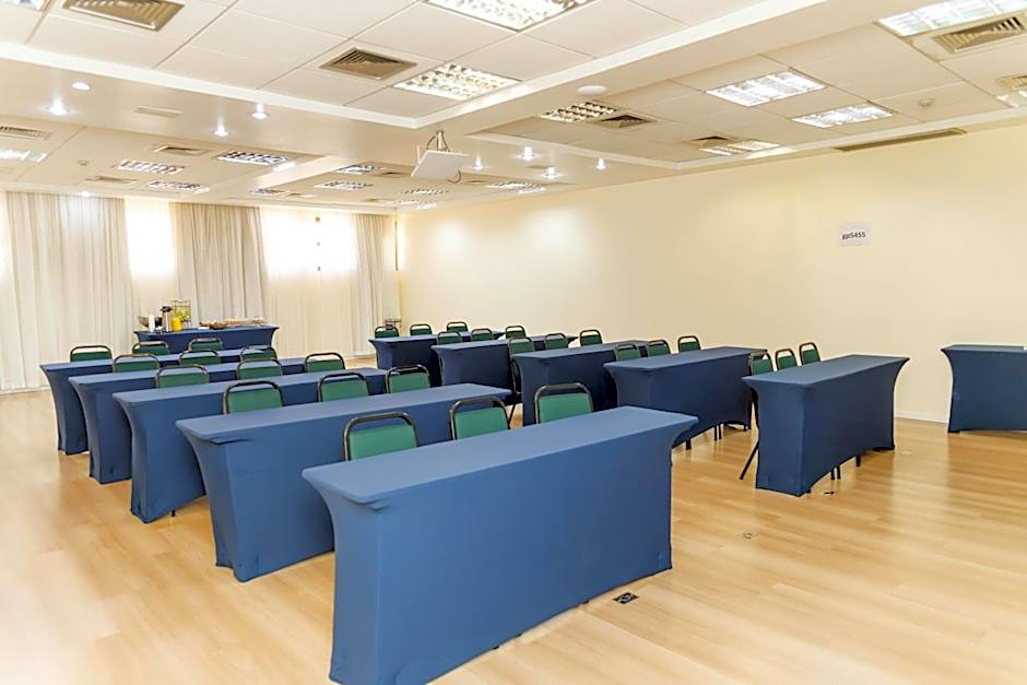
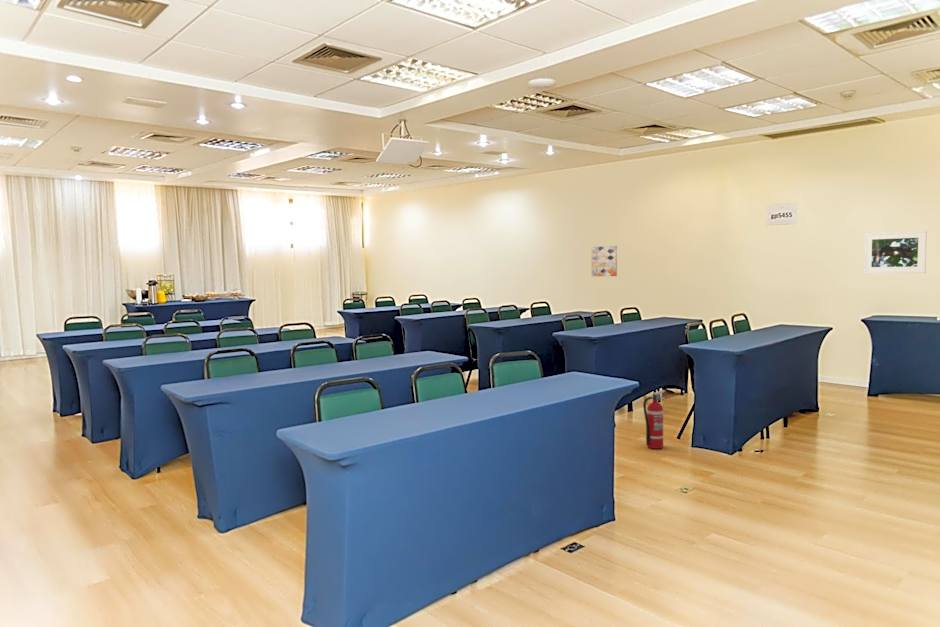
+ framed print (894, 252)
+ wall art (604, 261)
+ fire extinguisher (654, 419)
